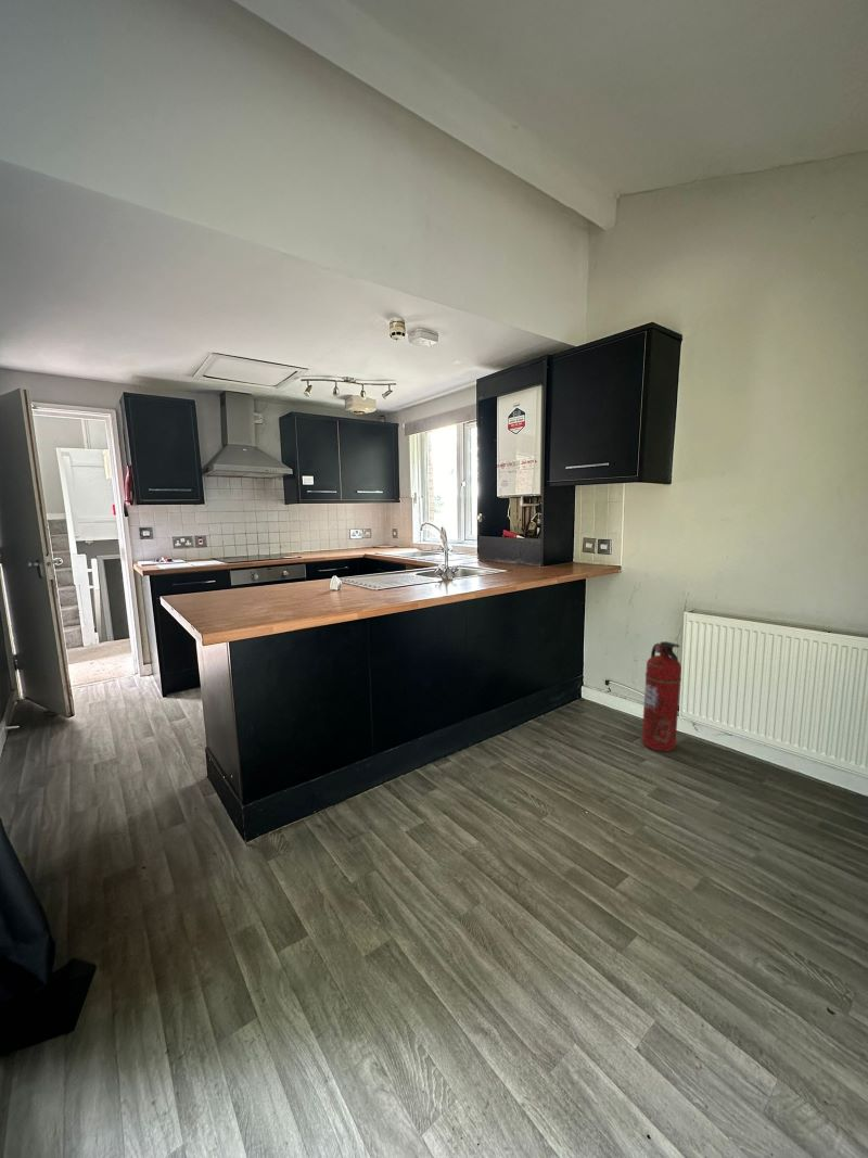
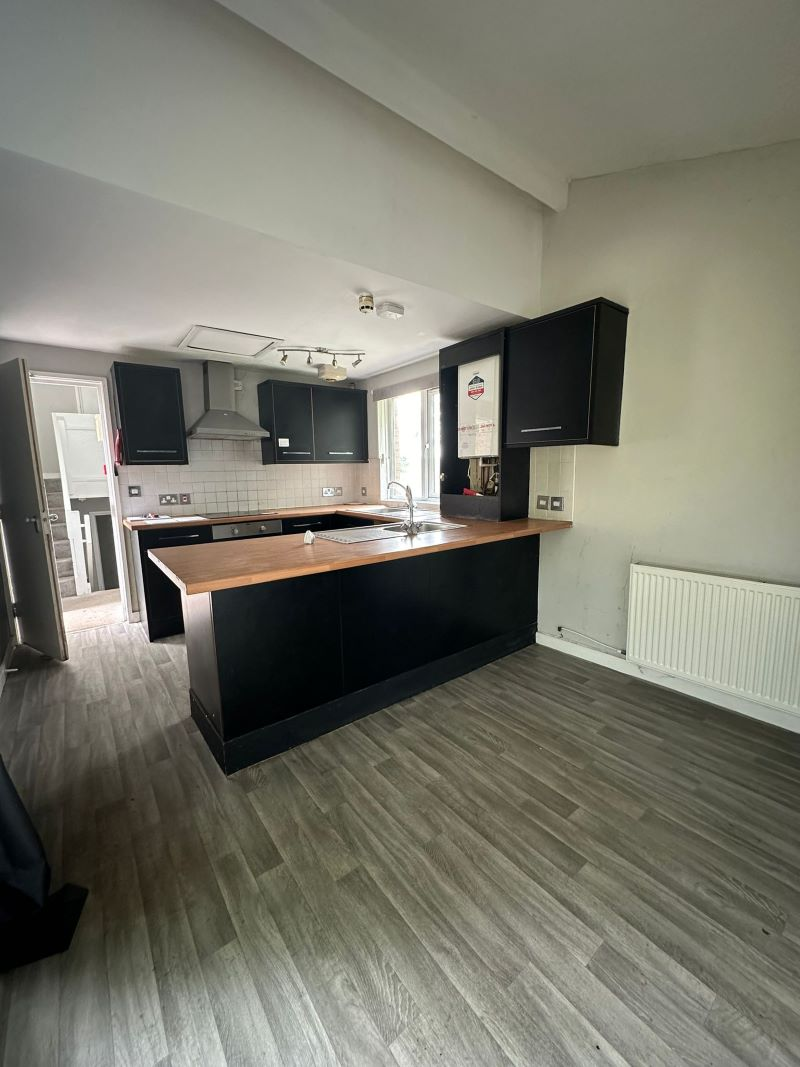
- fire extinguisher (661, 692)
